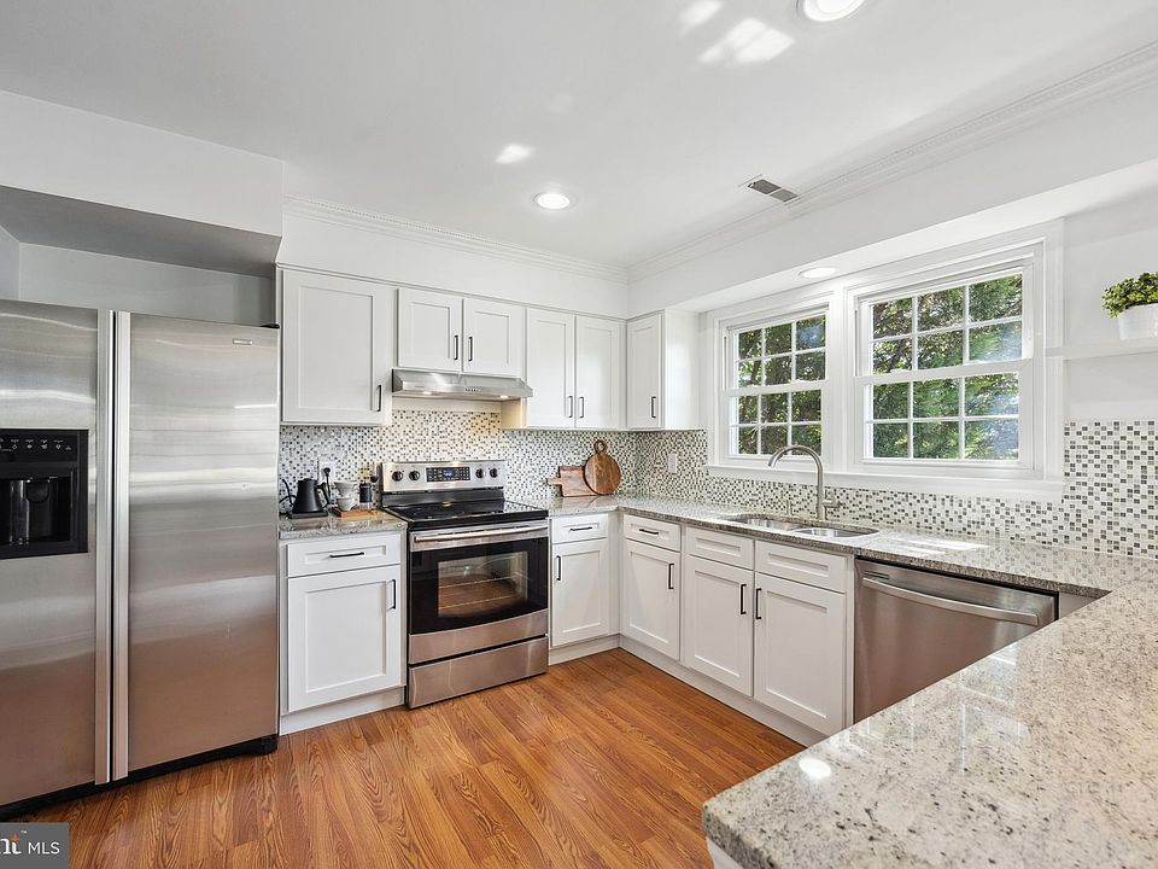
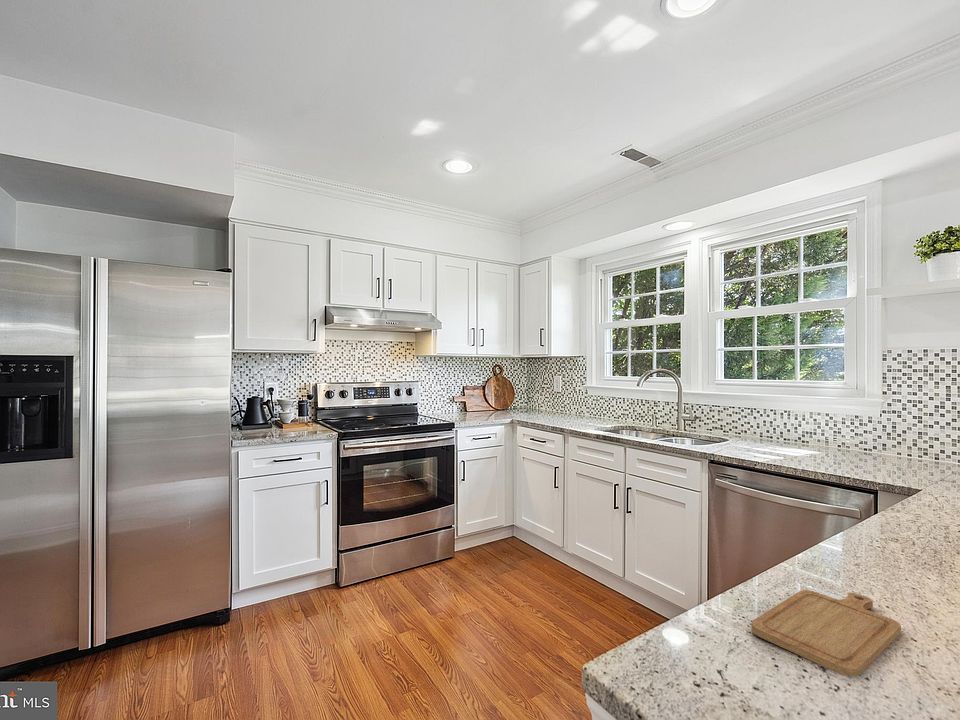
+ chopping board (832, 621)
